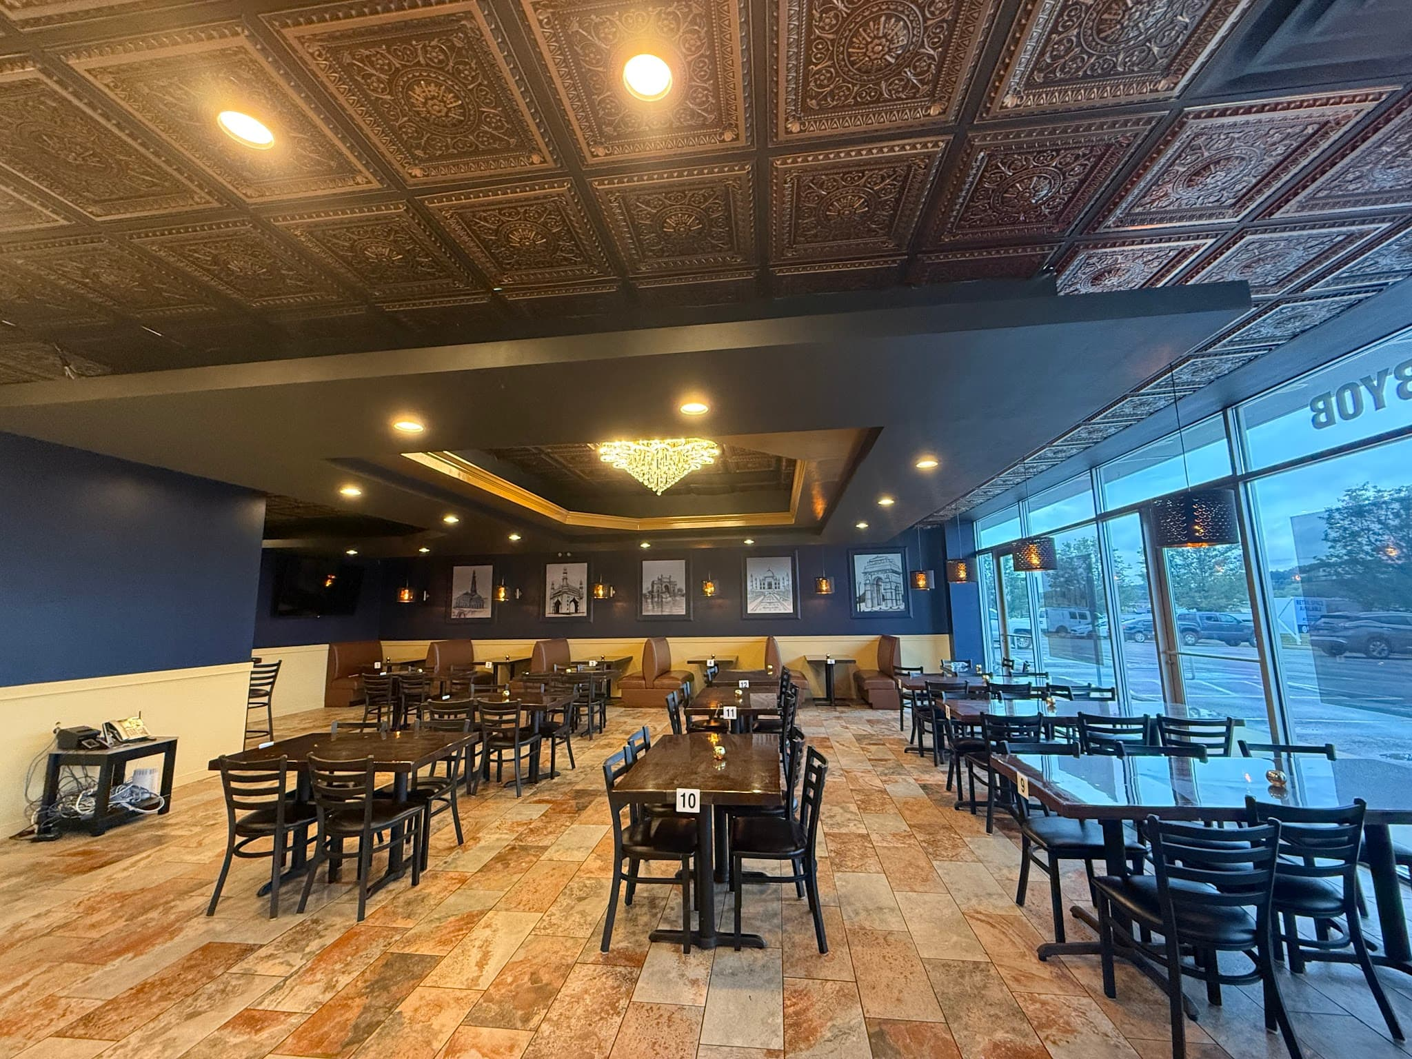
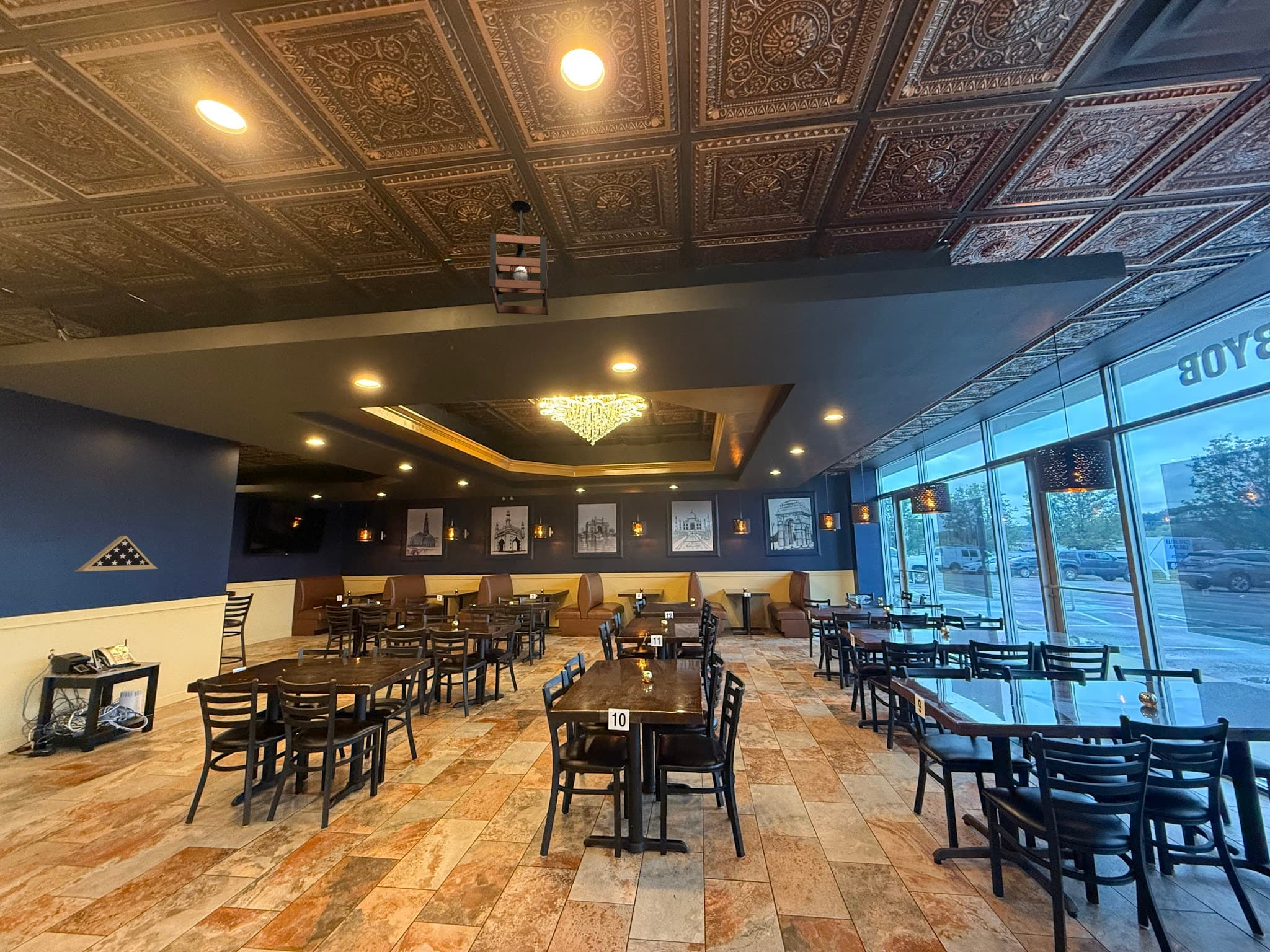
+ display case (121, 552)
+ pendant light (521, 253)
